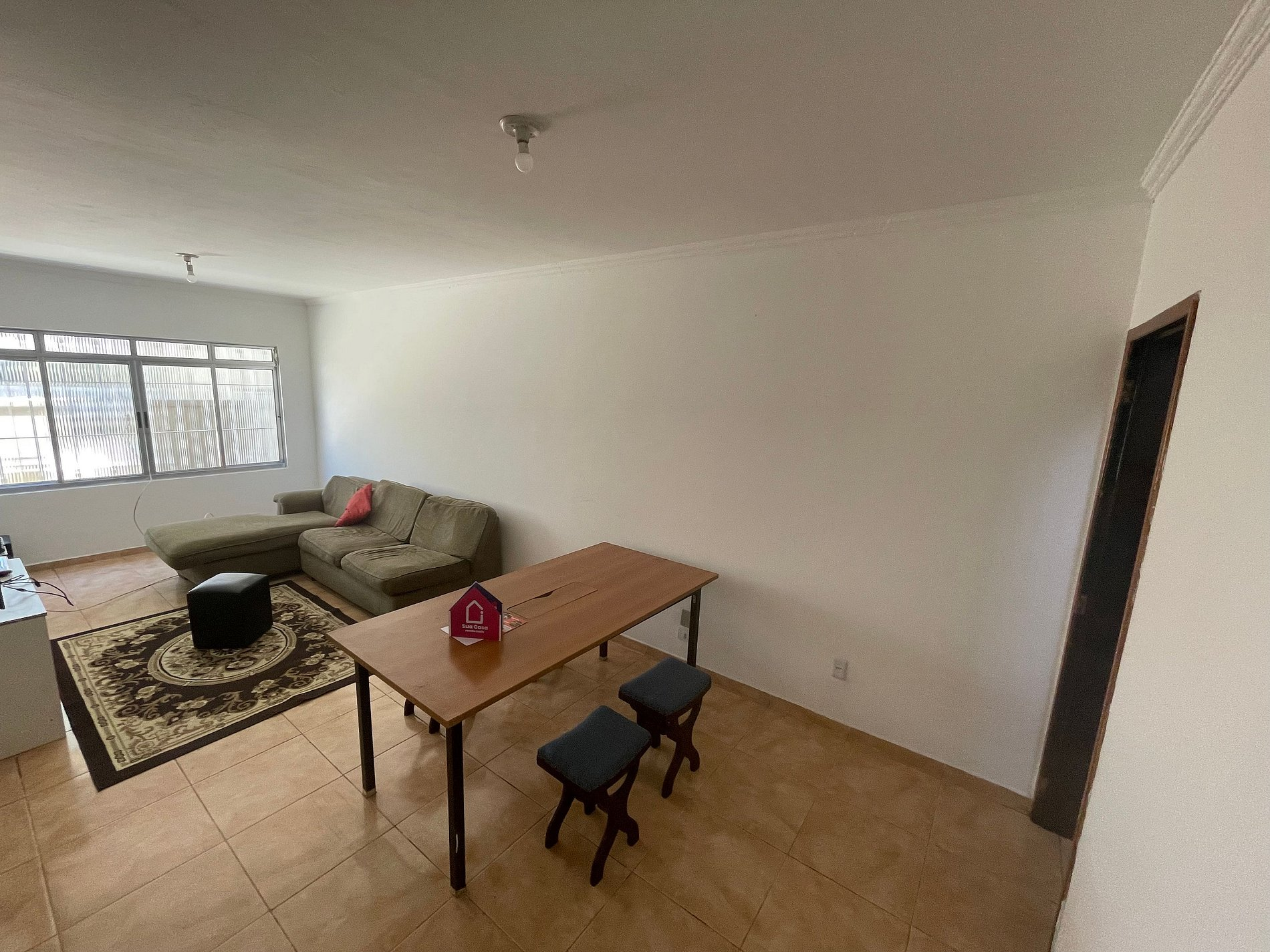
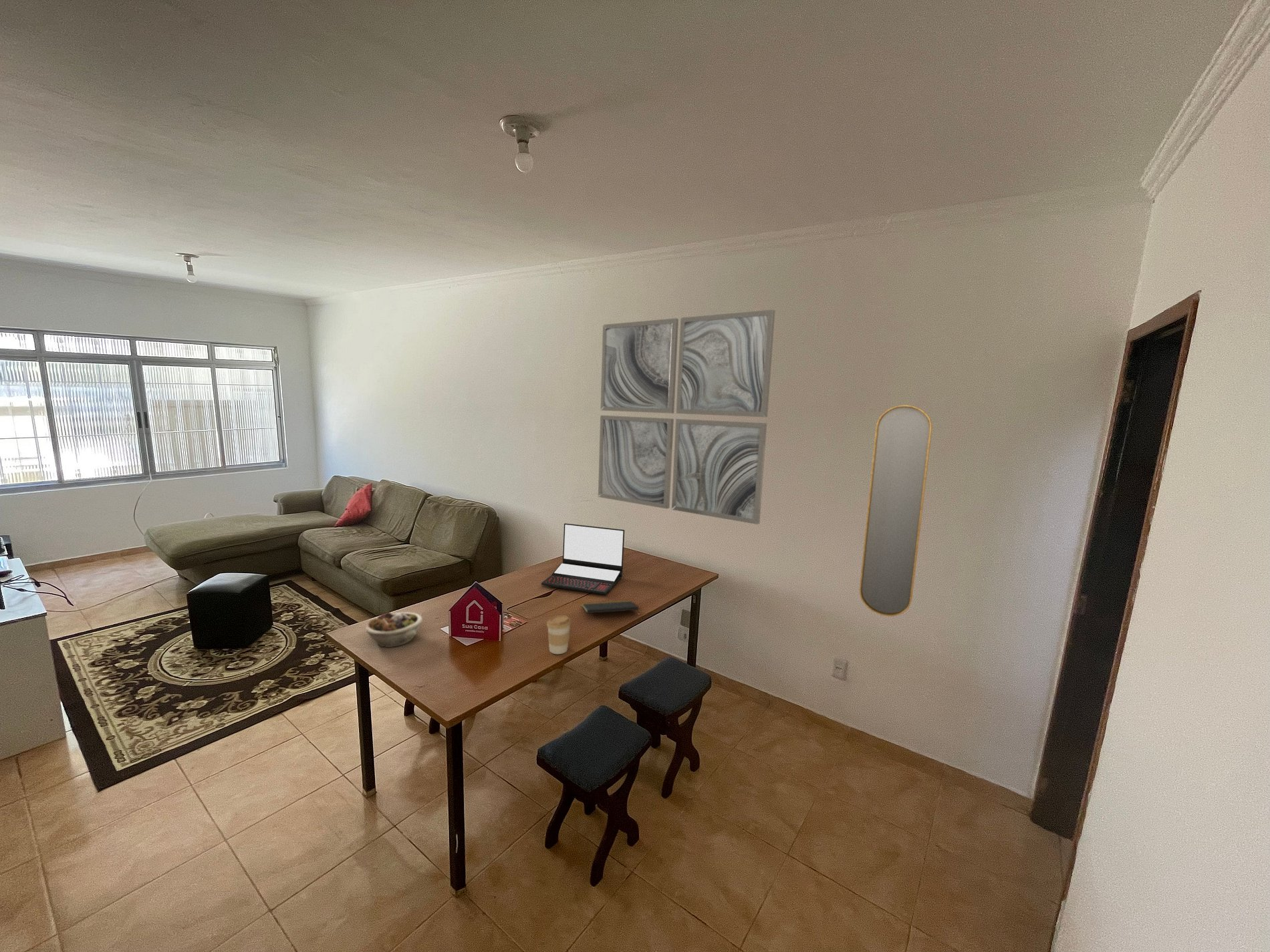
+ succulent planter (394, 627)
+ notepad (609, 606)
+ laptop (584, 557)
+ coffee cup (558, 633)
+ home mirror (894, 512)
+ wall art (673, 413)
